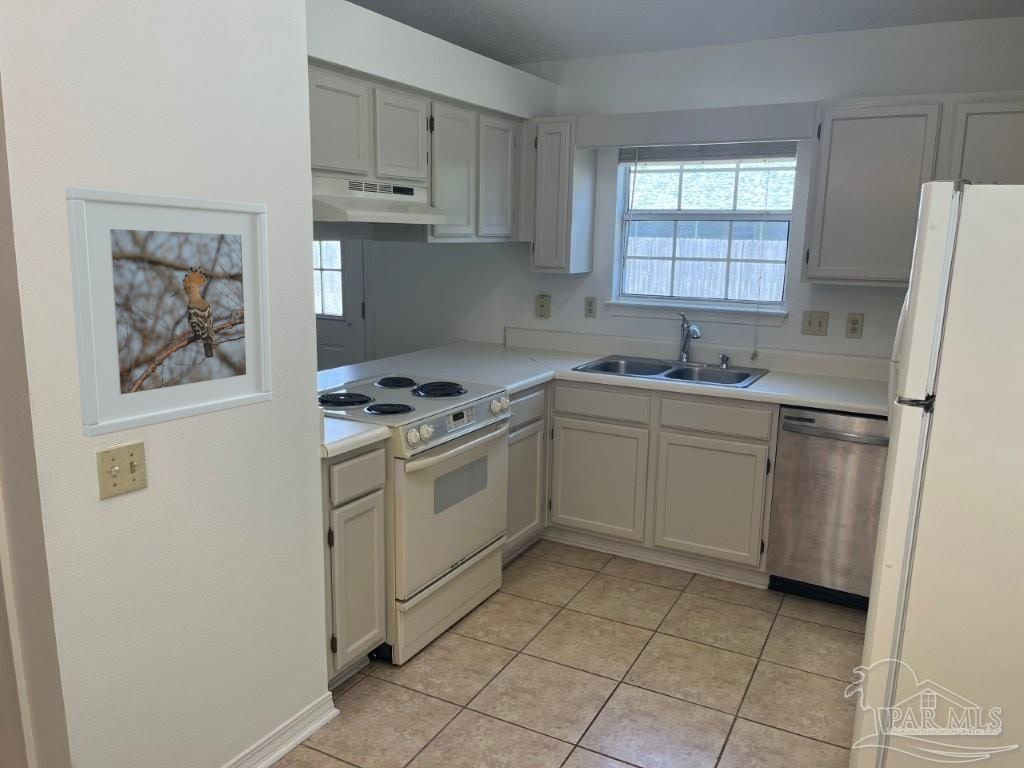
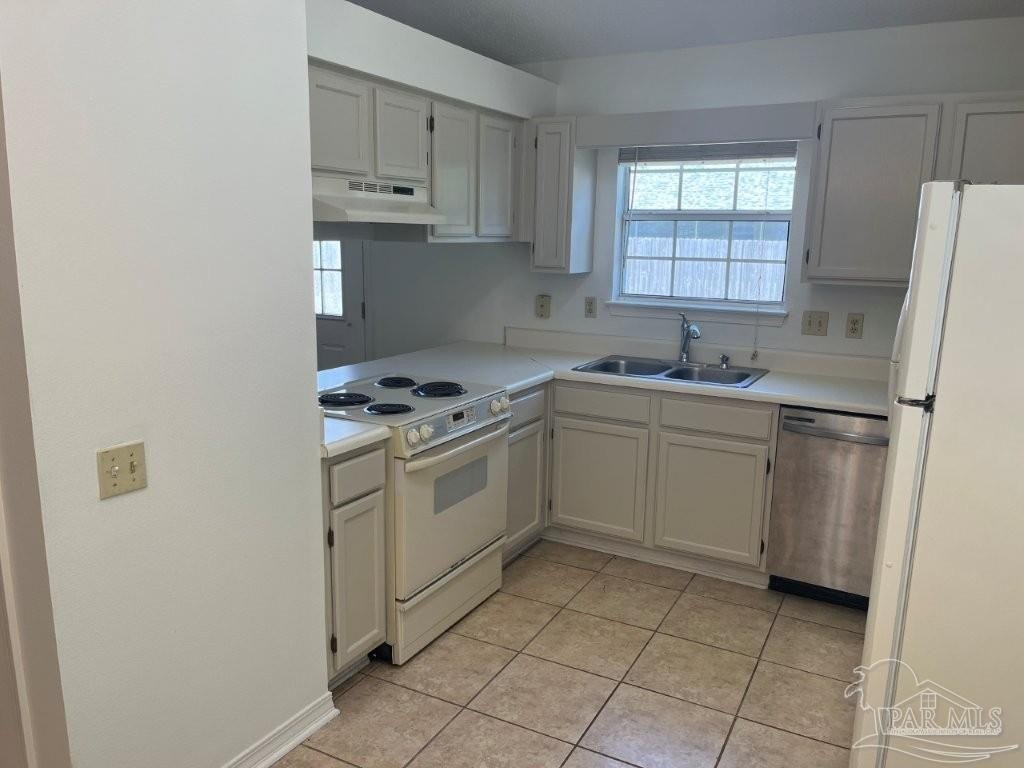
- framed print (183, 308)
